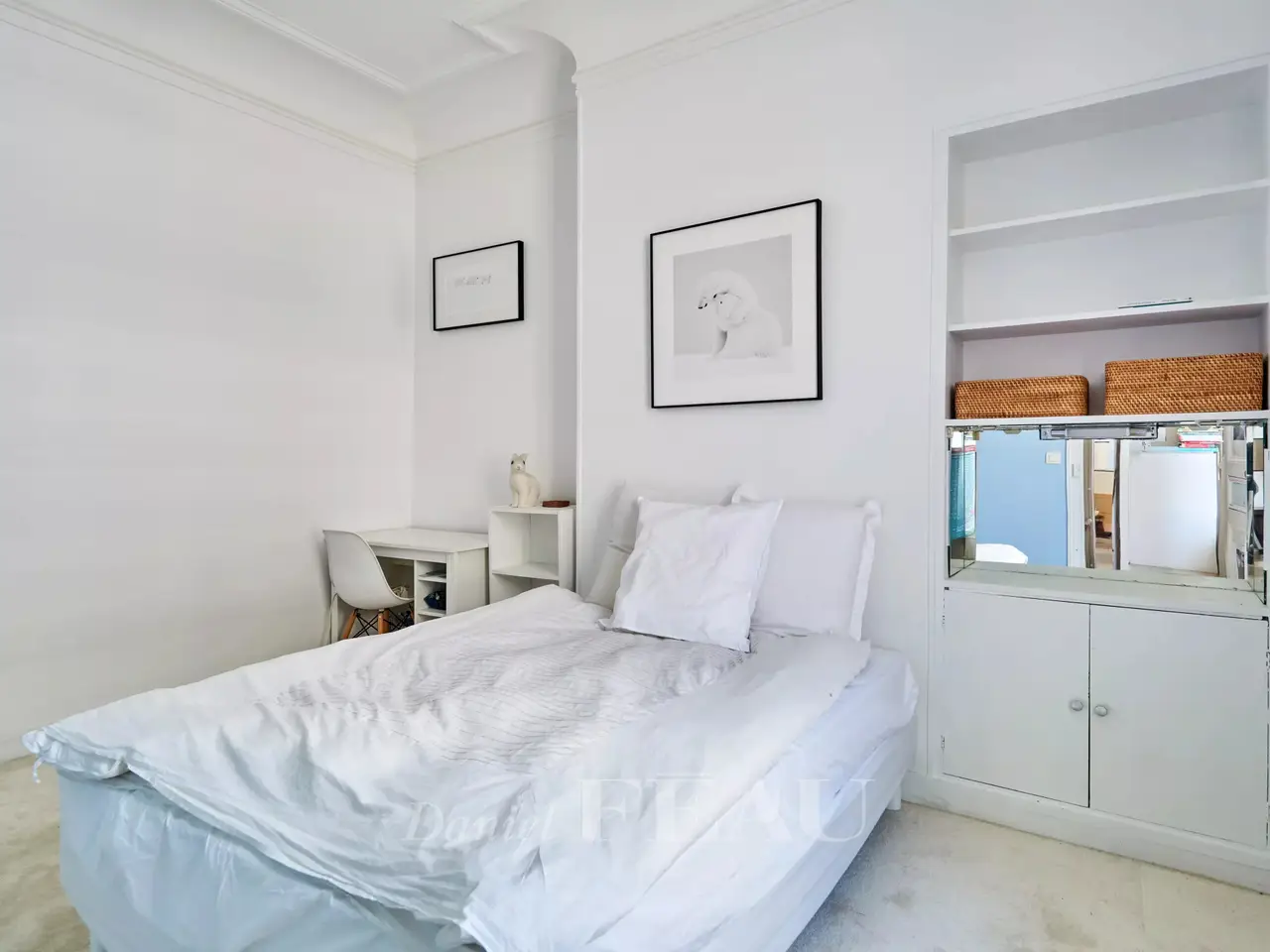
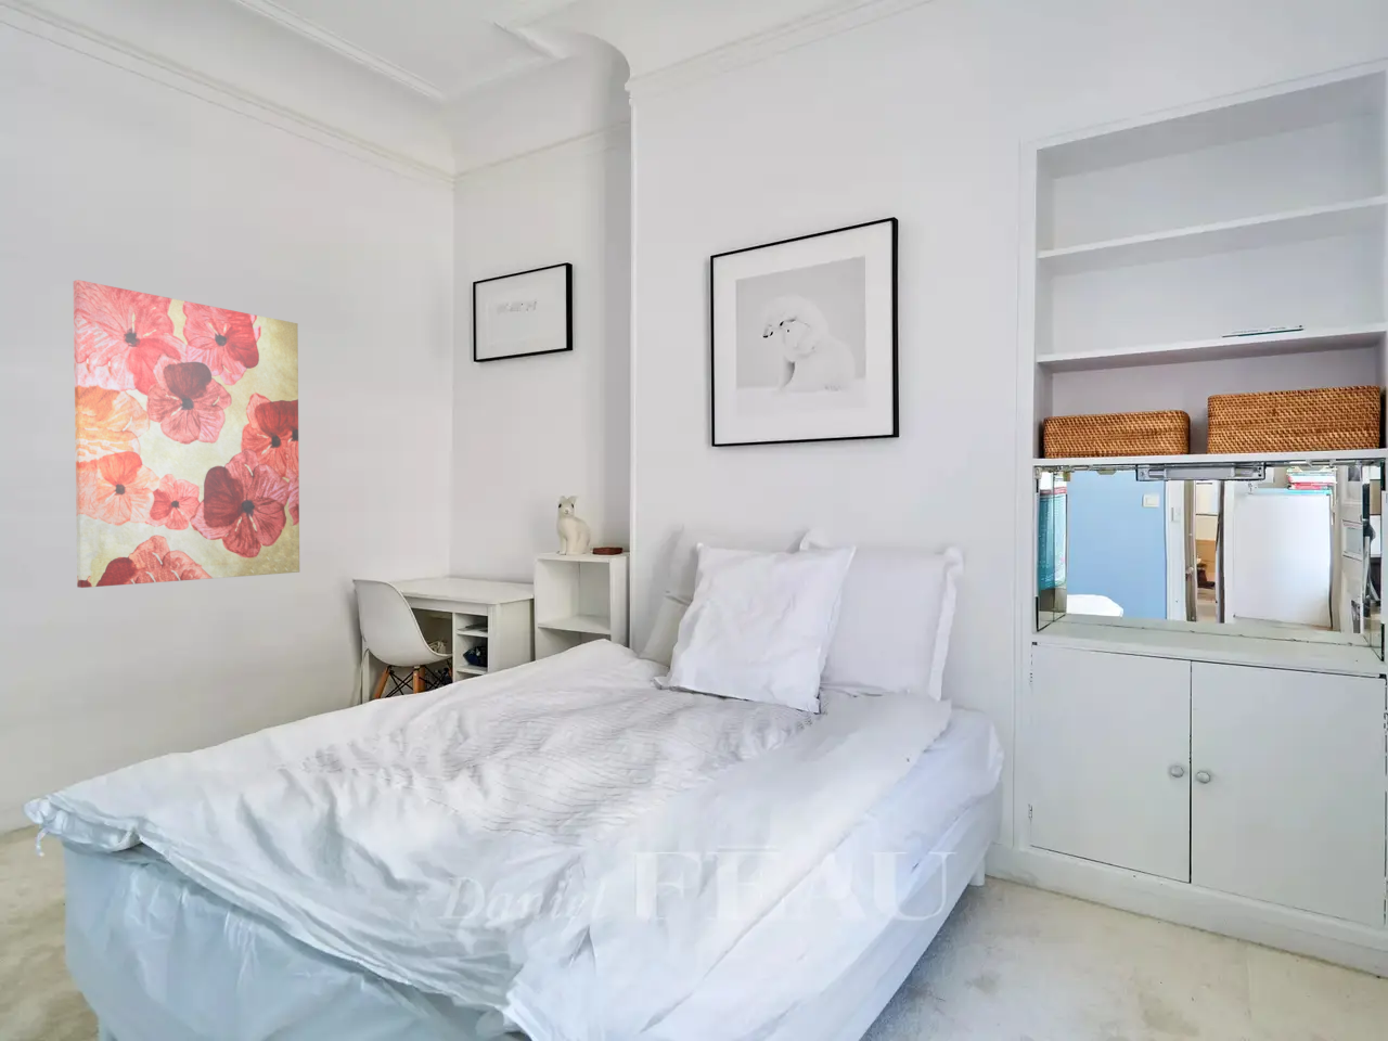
+ wall art (199, 442)
